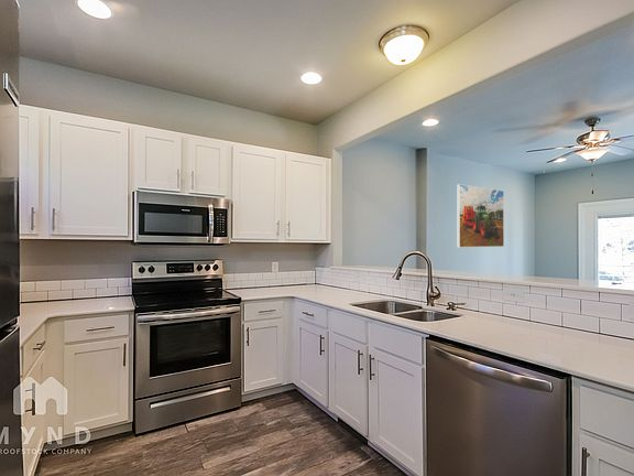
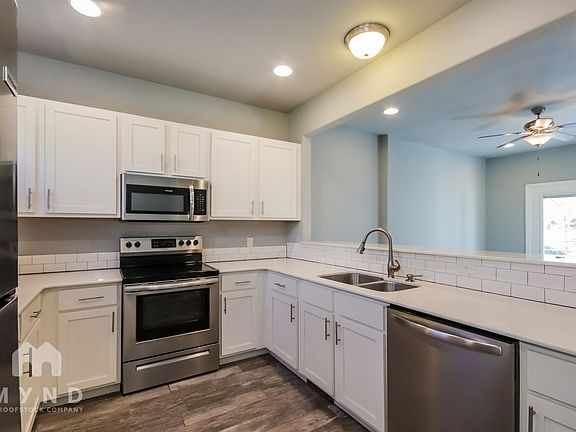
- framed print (481, 217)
